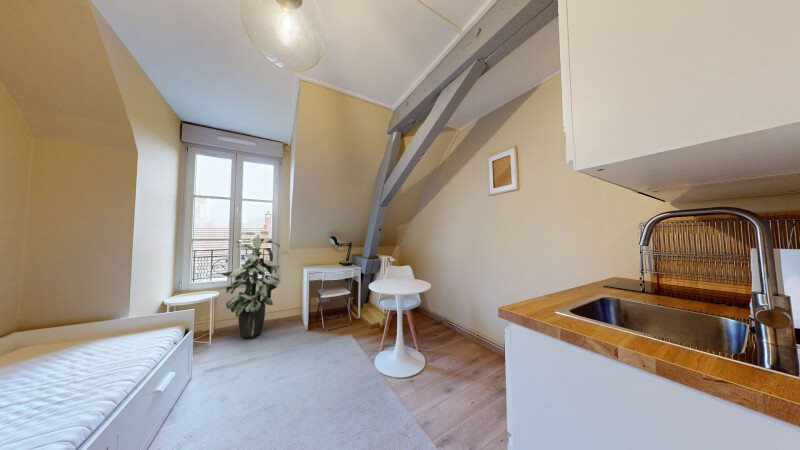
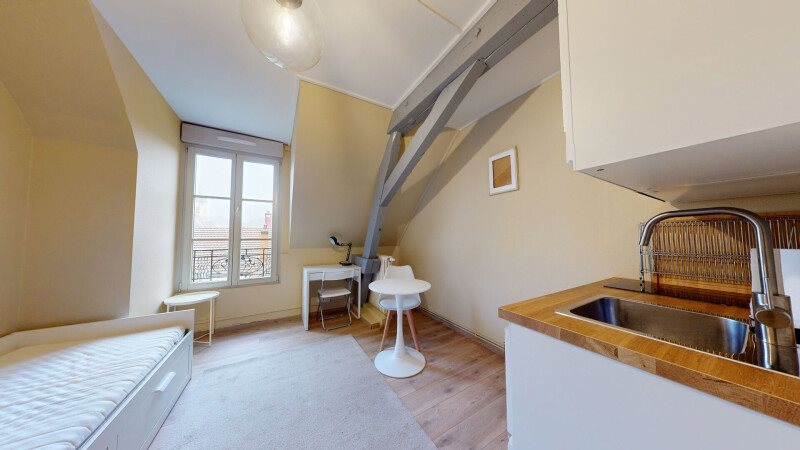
- indoor plant (251, 283)
